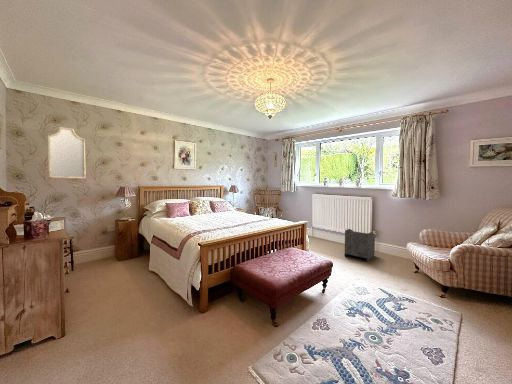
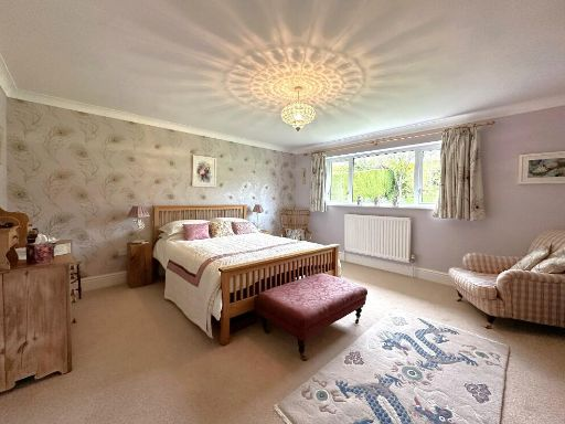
- home mirror (67, 153)
- waste basket (359, 243)
